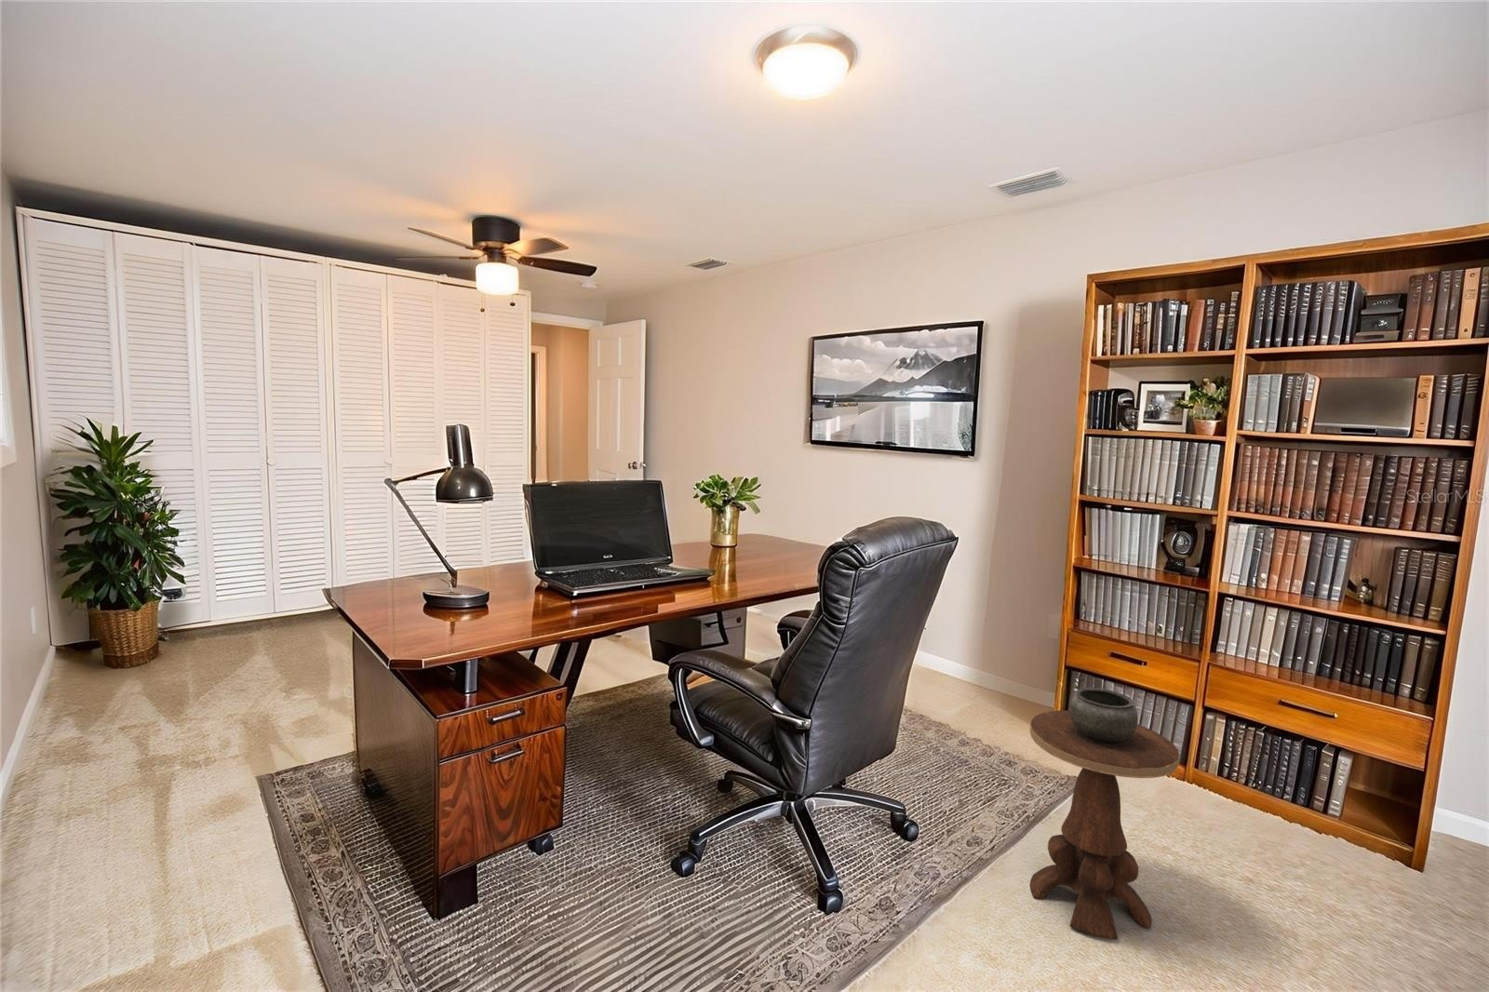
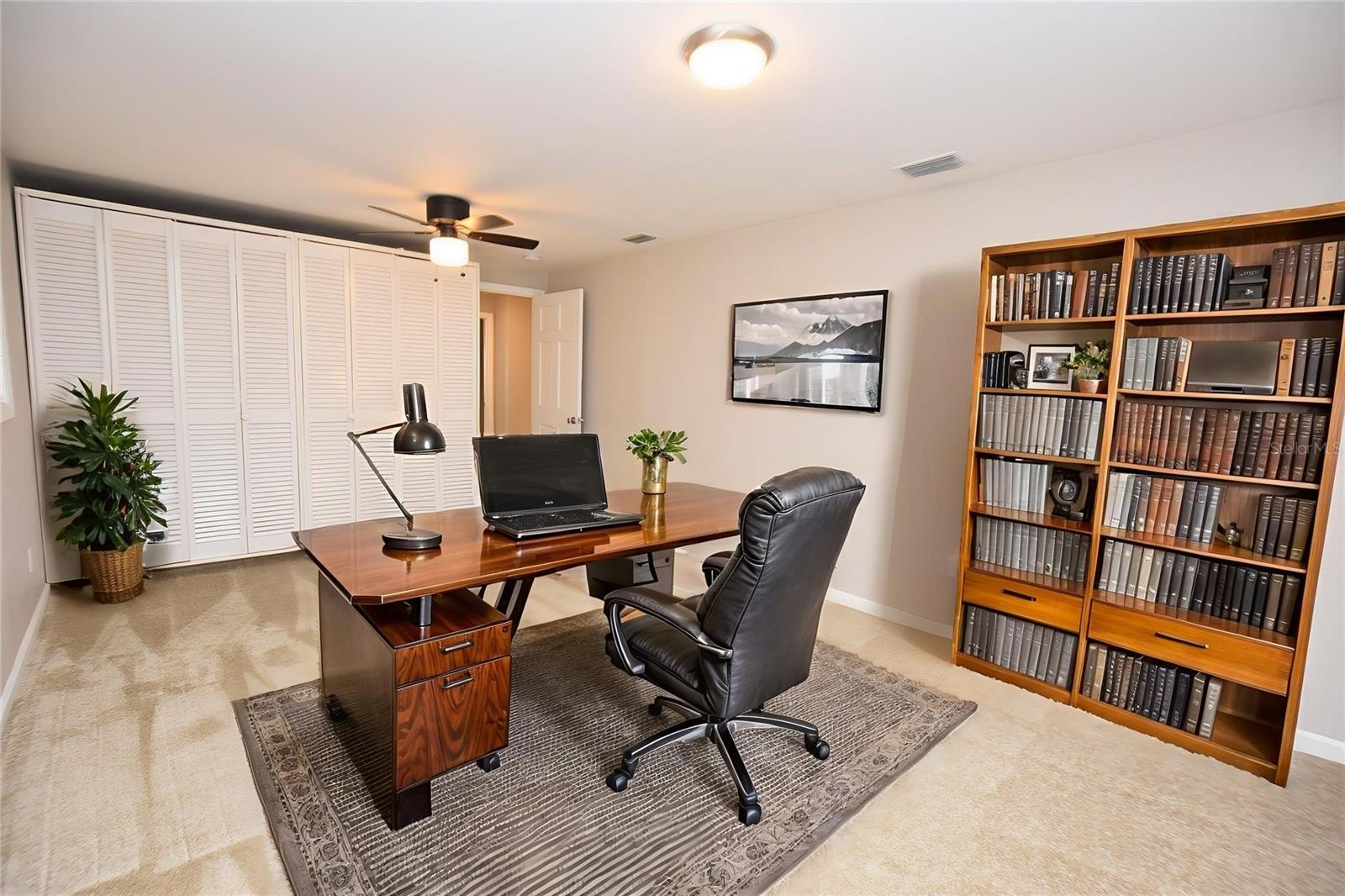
- side table (1096, 799)
